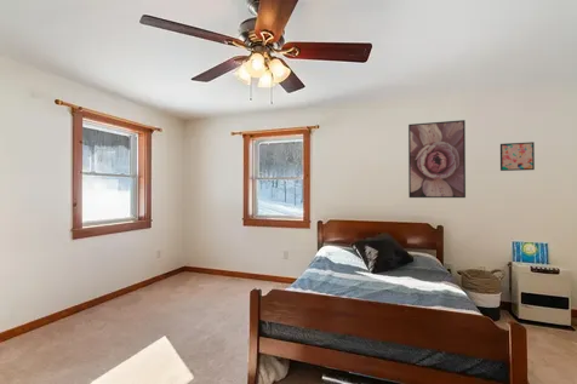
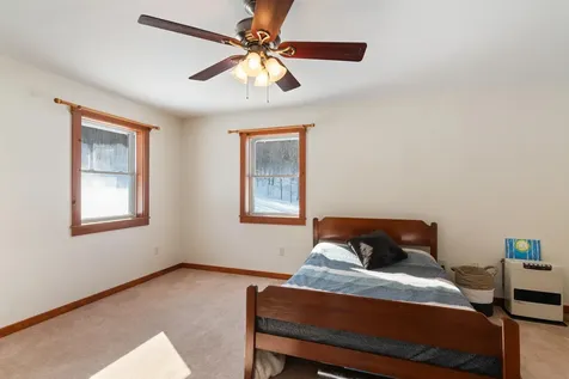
- wall art (516, 156)
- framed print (435, 160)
